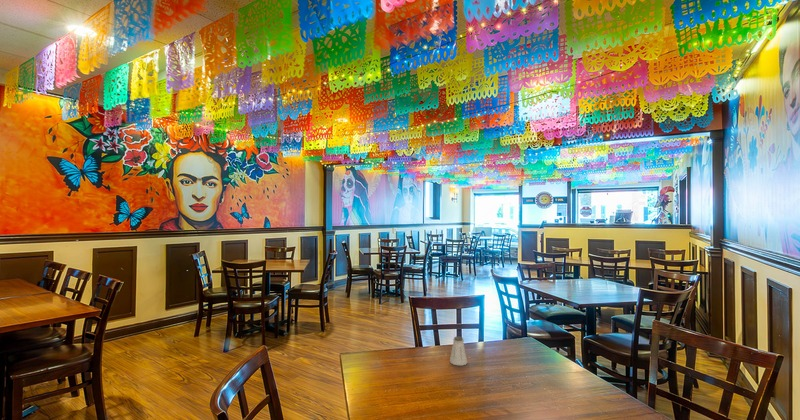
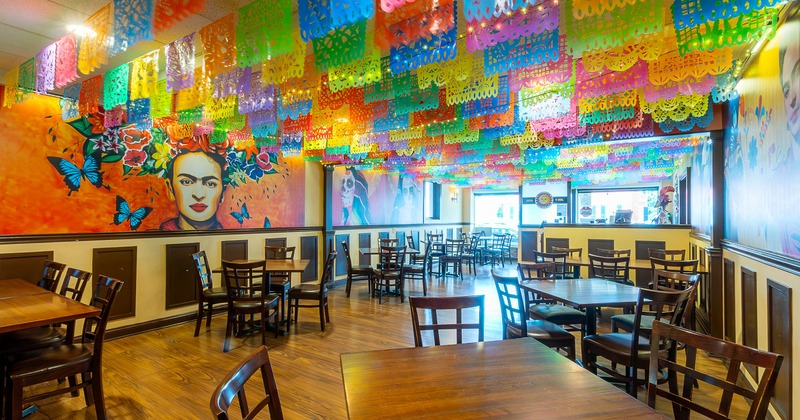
- saltshaker (458, 349)
